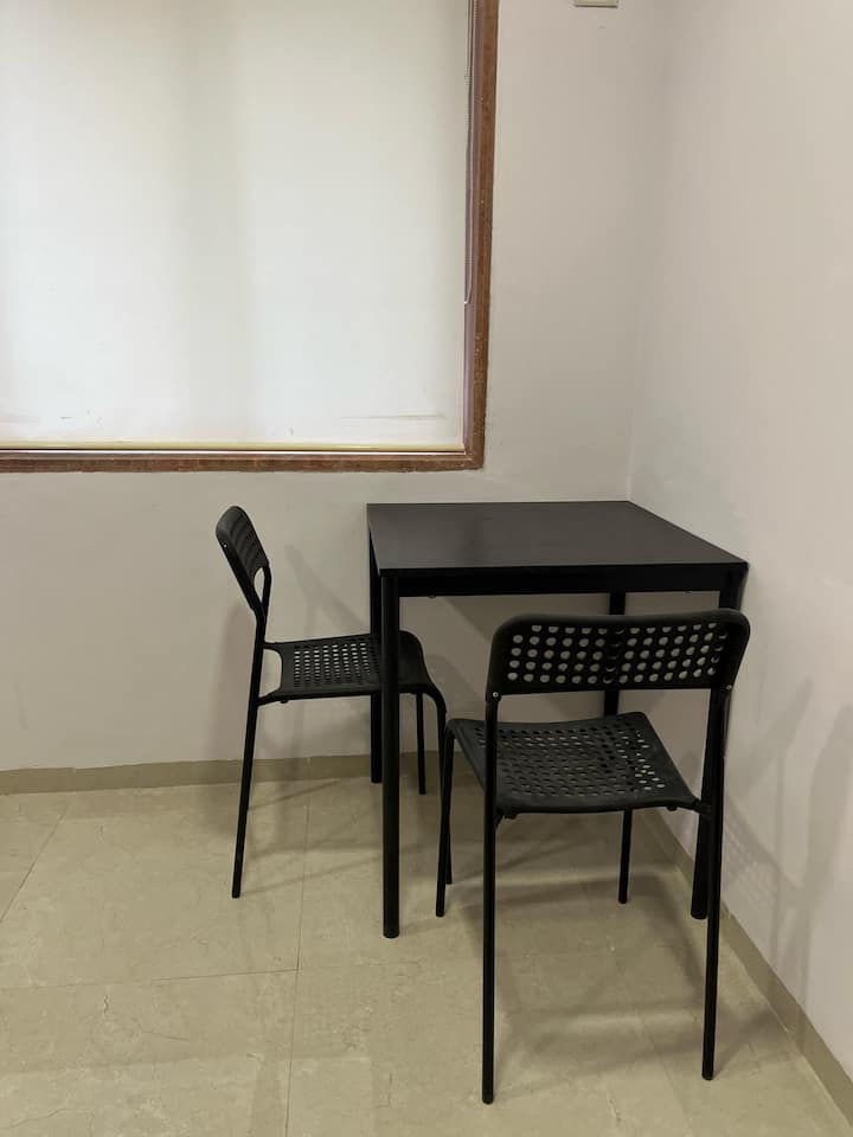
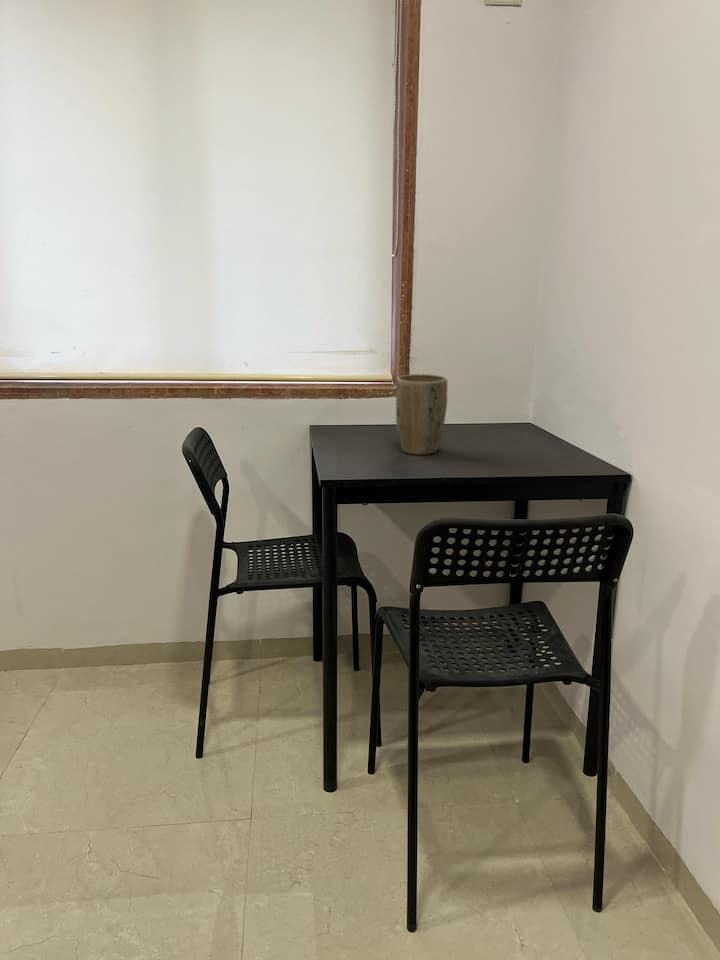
+ plant pot (421, 414)
